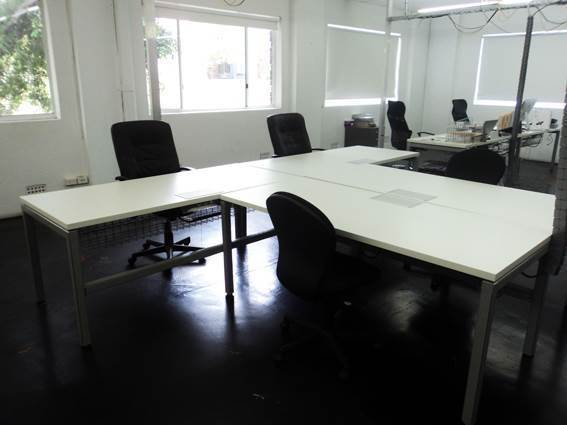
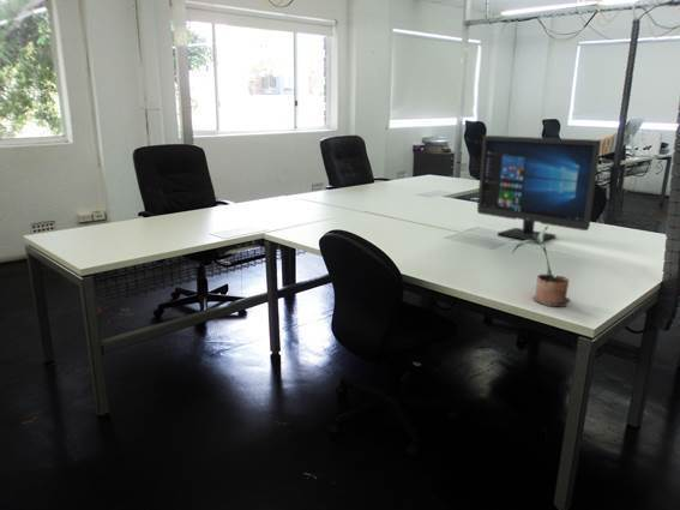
+ potted plant (547, 263)
+ computer monitor (531, 187)
